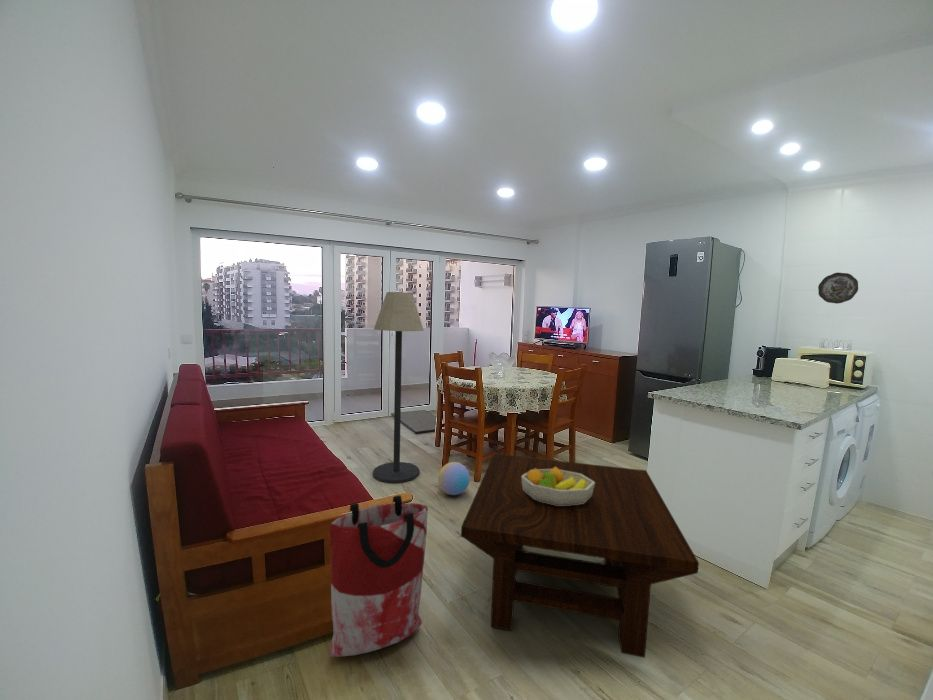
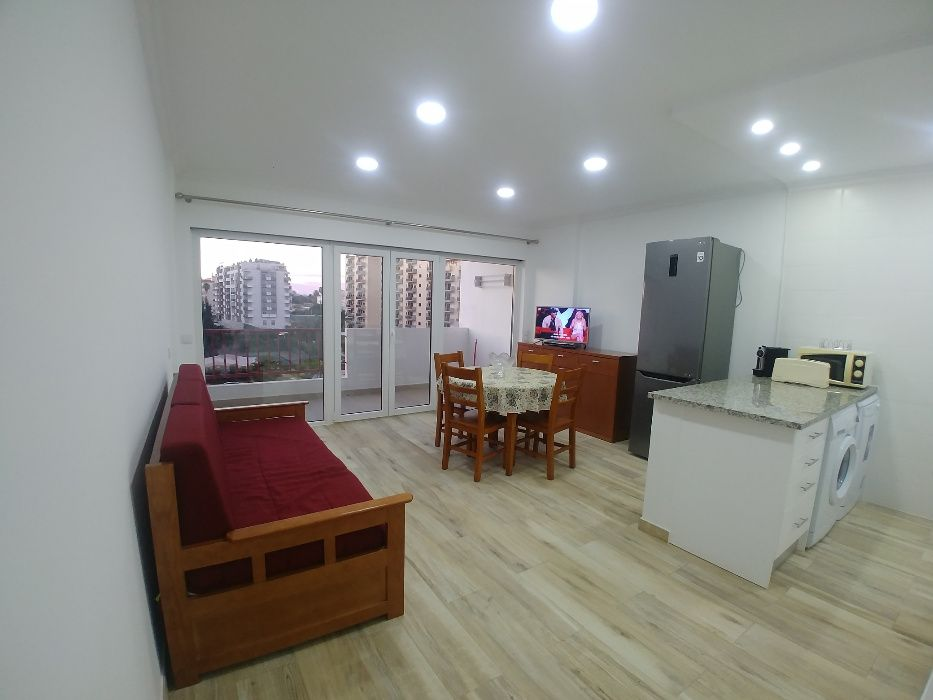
- floor lamp (397, 384)
- fruit bowl (557, 483)
- coffee table (566, 543)
- decorative plate (838, 288)
- doormat (420, 420)
- ball (453, 478)
- bag (380, 576)
